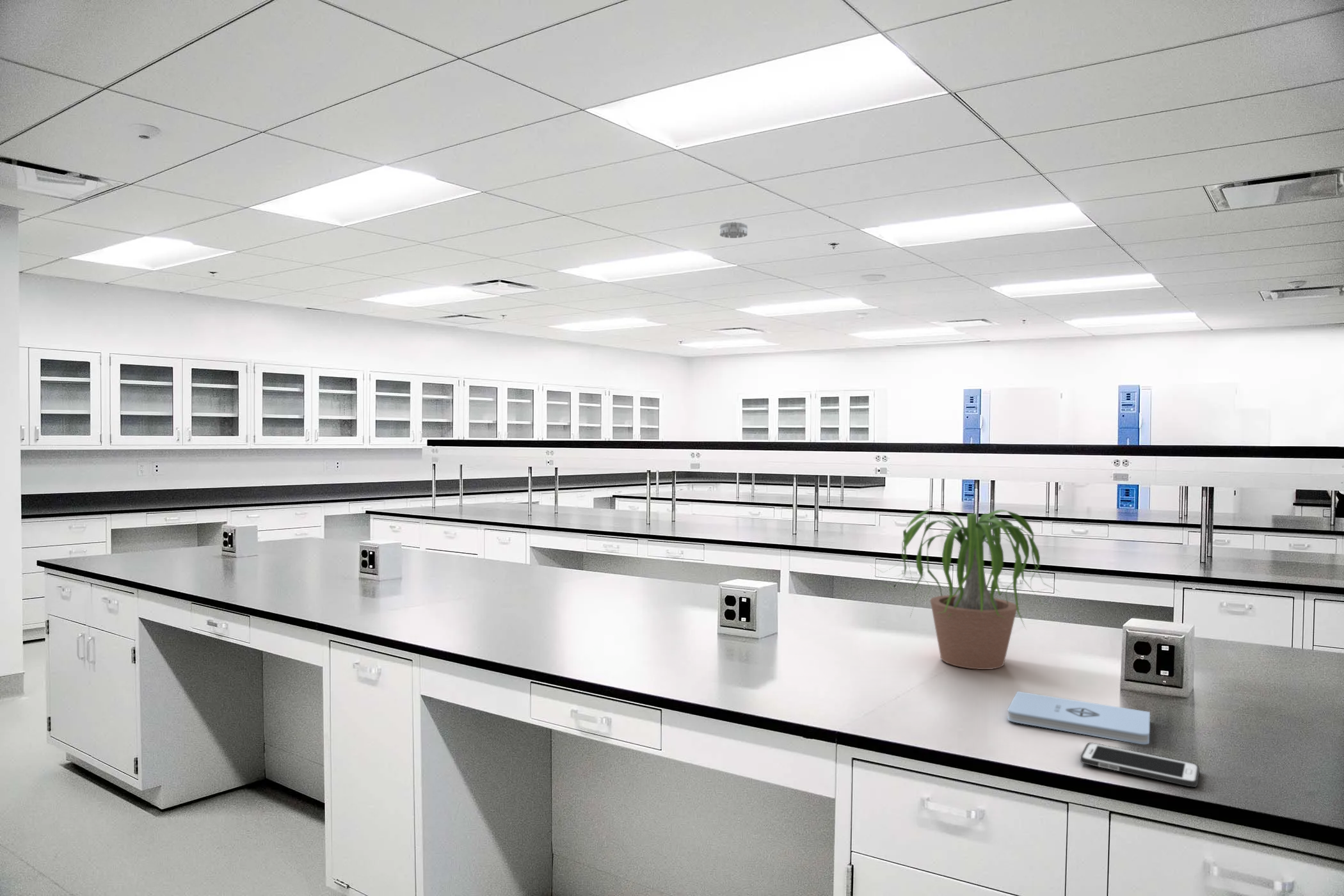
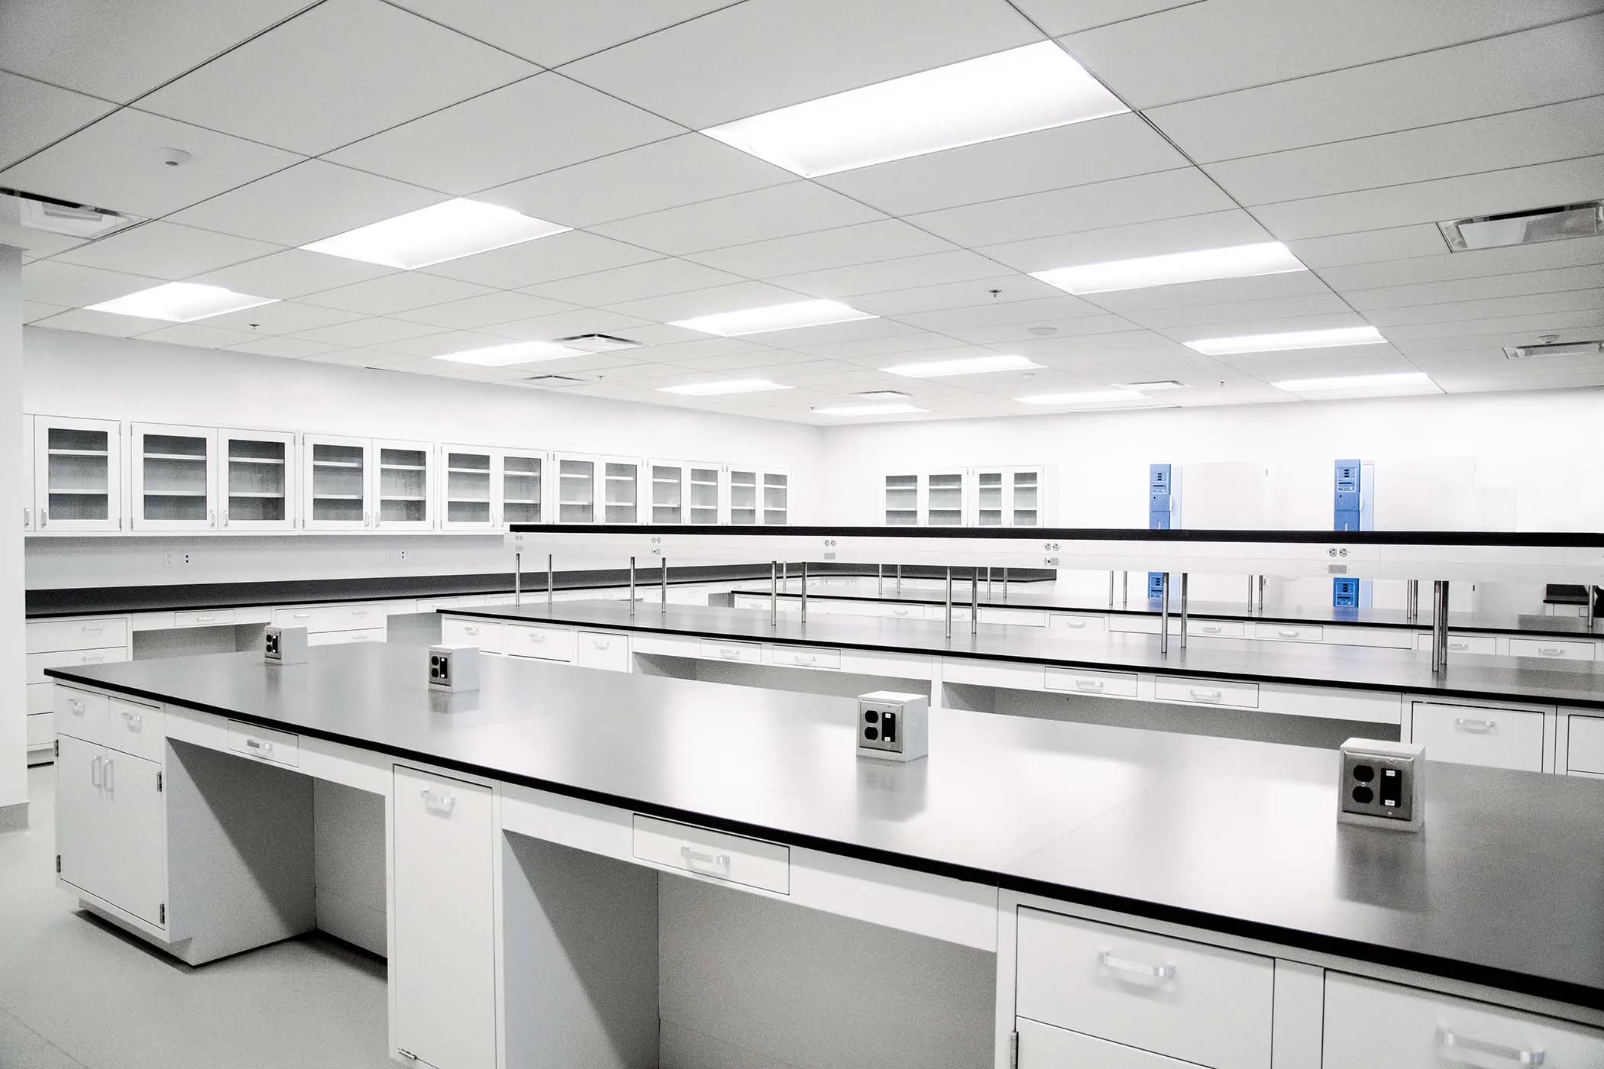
- potted plant (963, 588)
- smoke detector (733, 229)
- cell phone (1139, 764)
- notepad (1078, 716)
